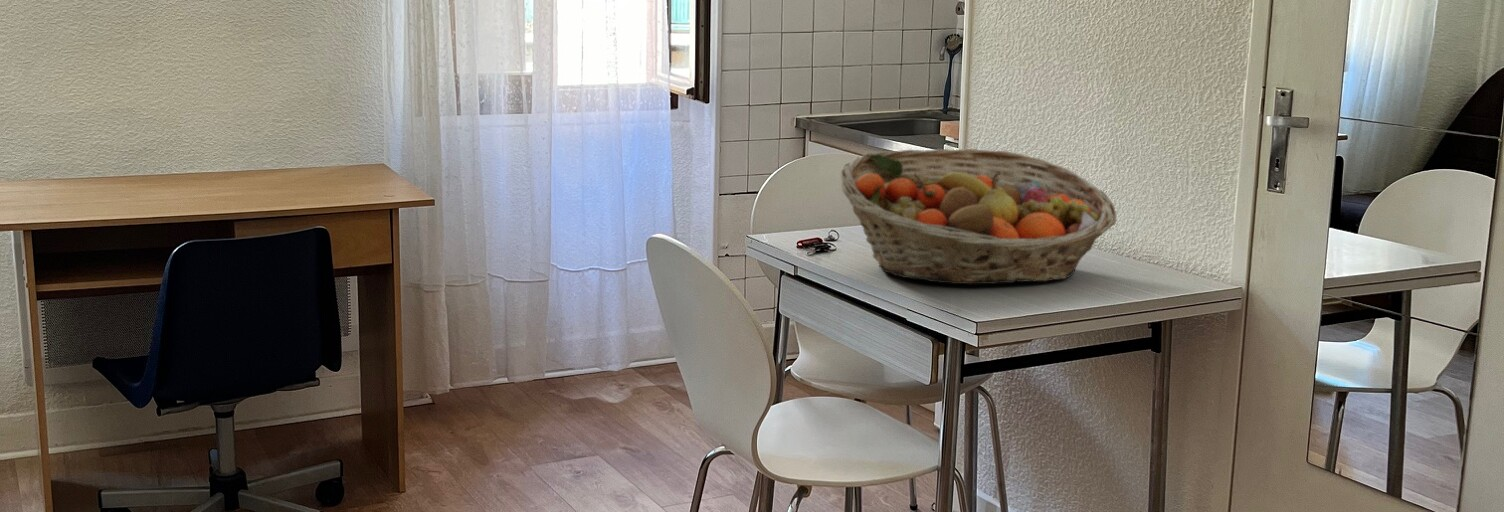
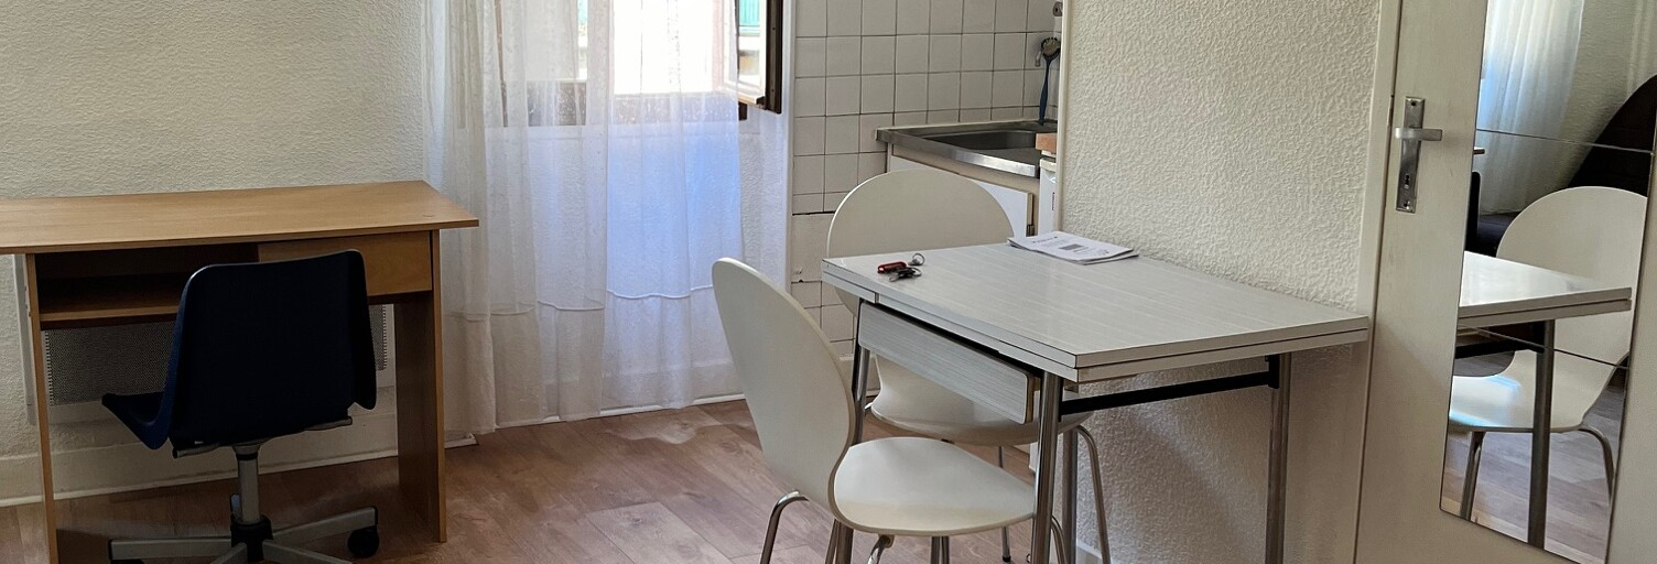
- fruit basket (974, 213)
